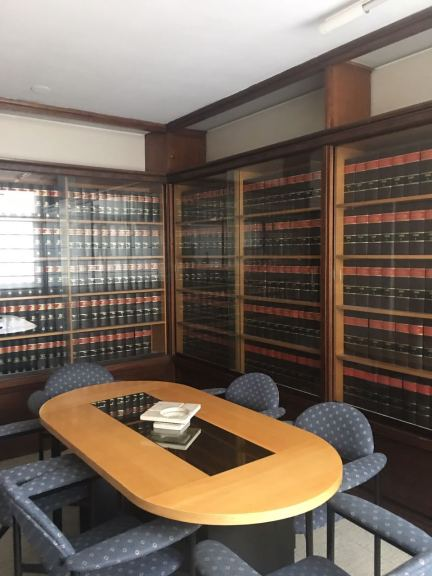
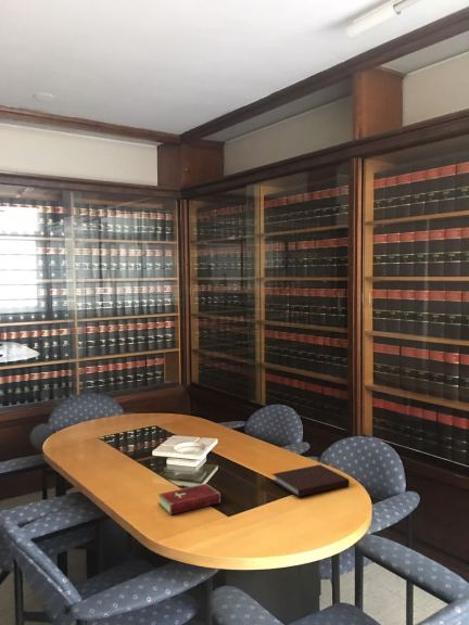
+ hardcover book (189, 498)
+ notebook (309, 480)
